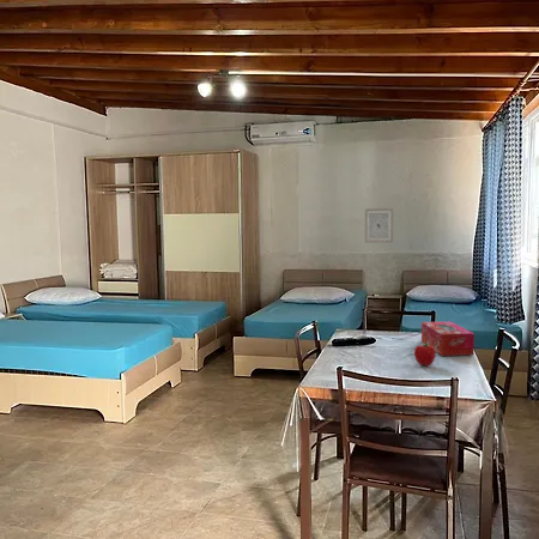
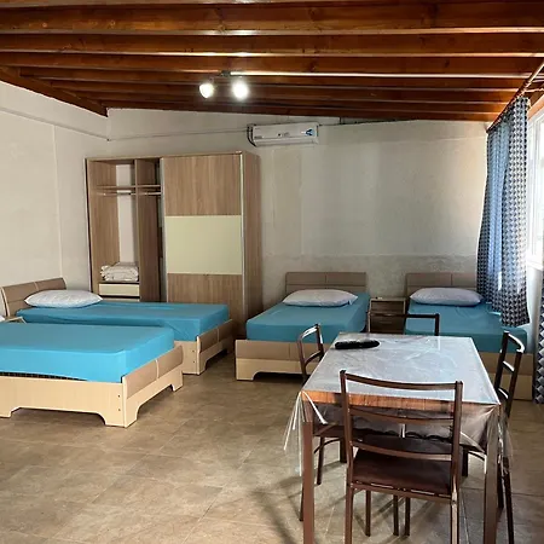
- tissue box (446, 337)
- wall art (378, 225)
- fruit (424, 353)
